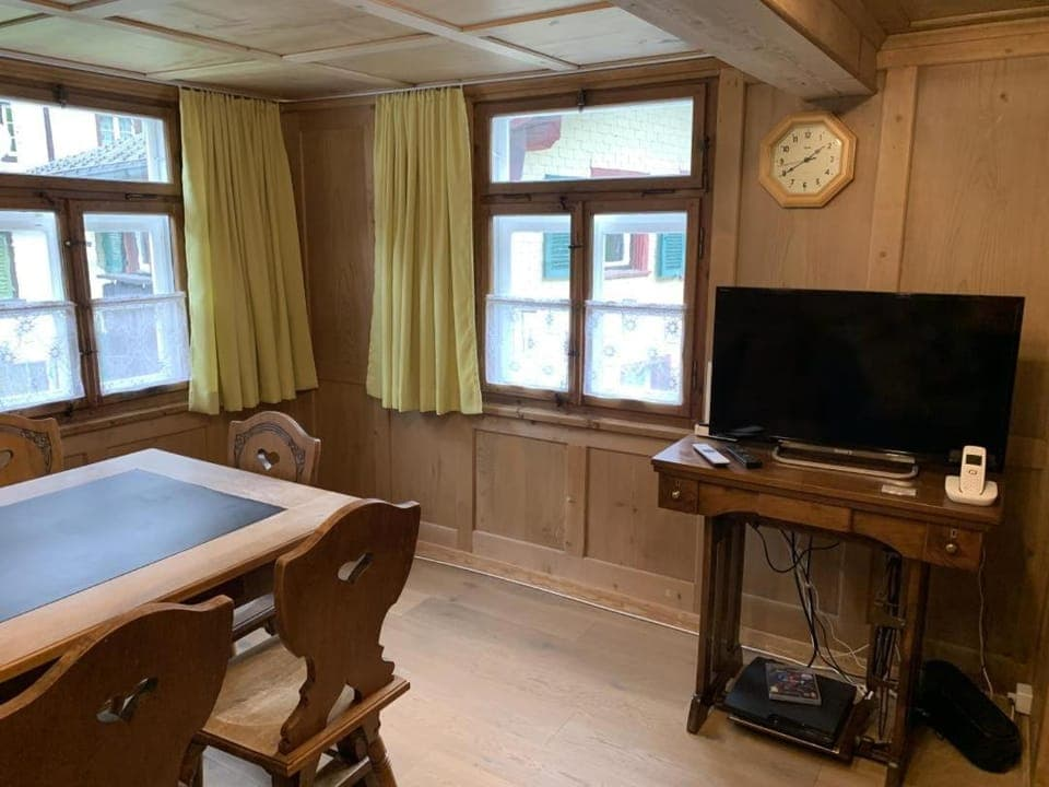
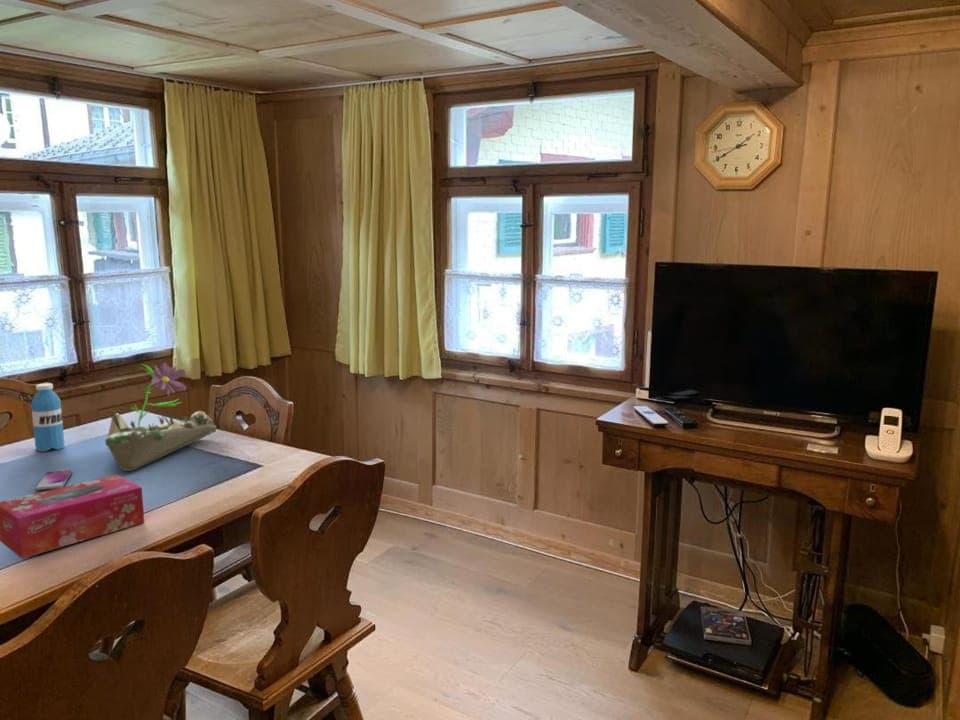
+ water bottle (47, 416)
+ smartphone (54, 479)
+ flower arrangement (161, 405)
+ tissue box (72, 513)
